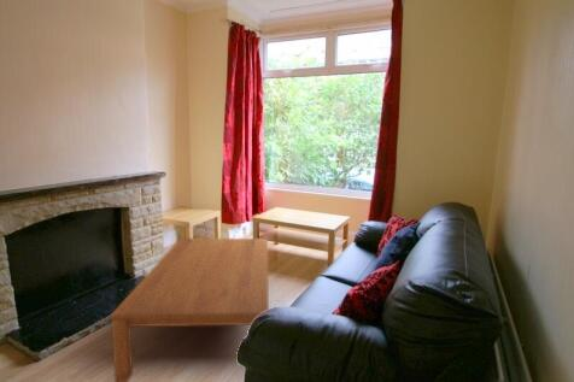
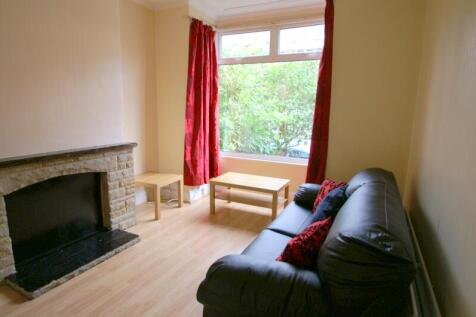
- coffee table (212, 289)
